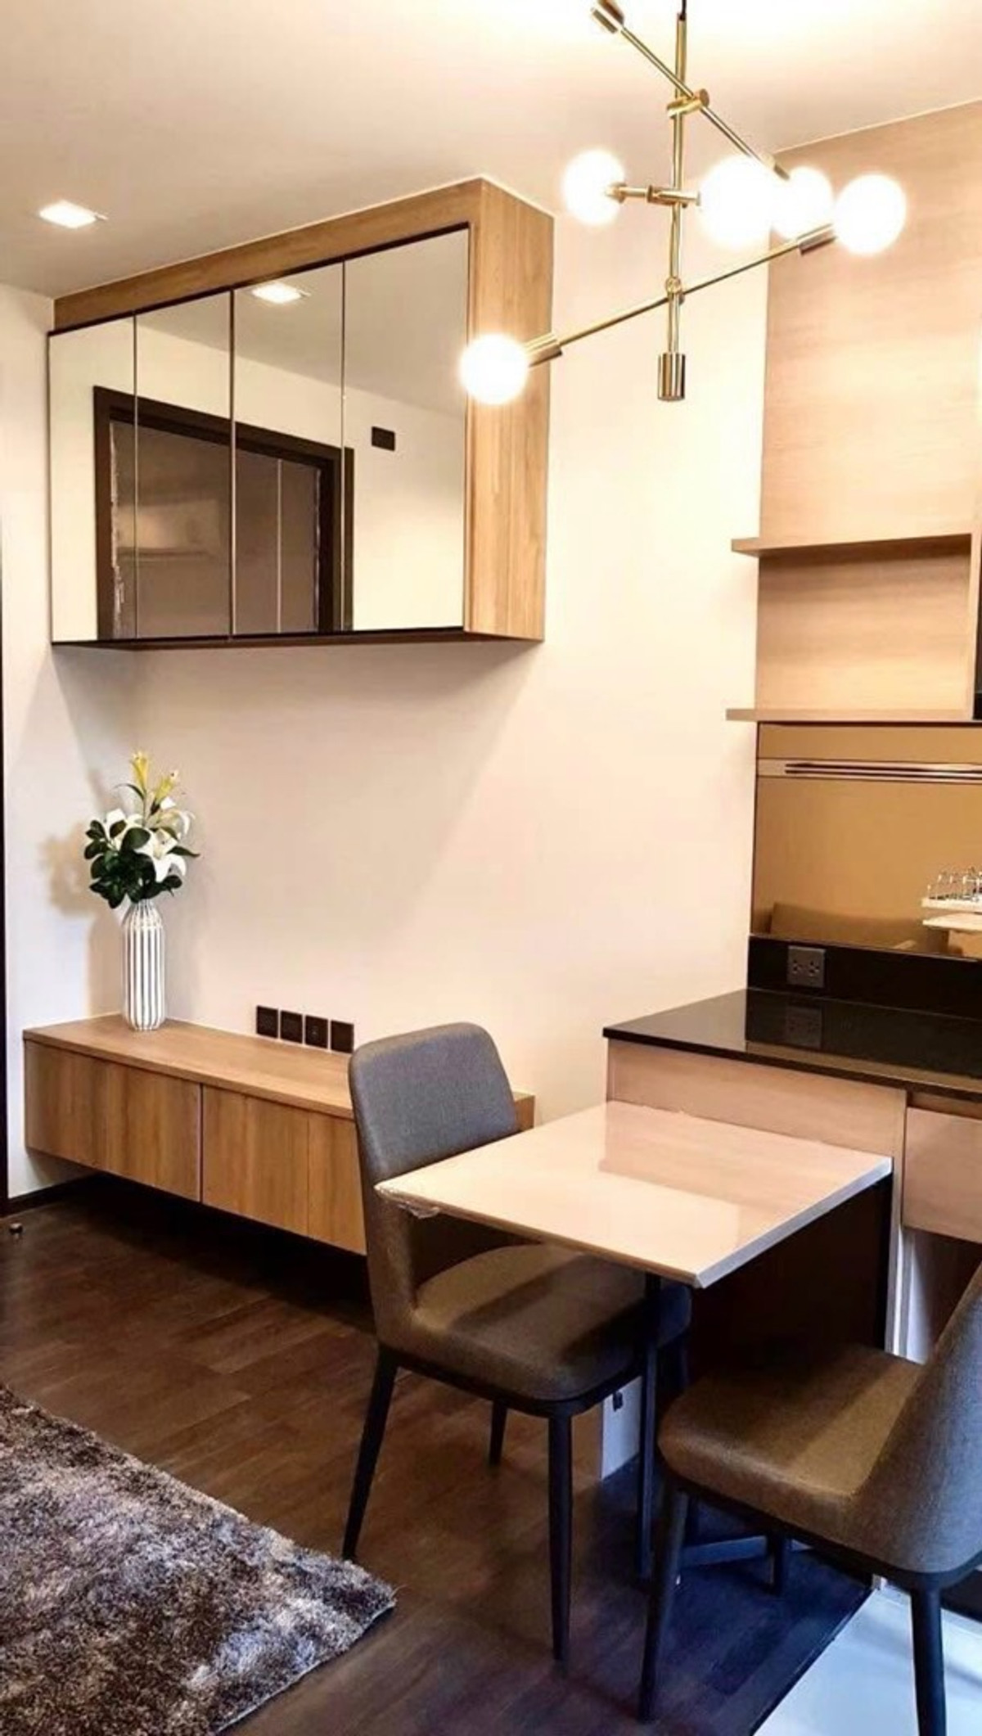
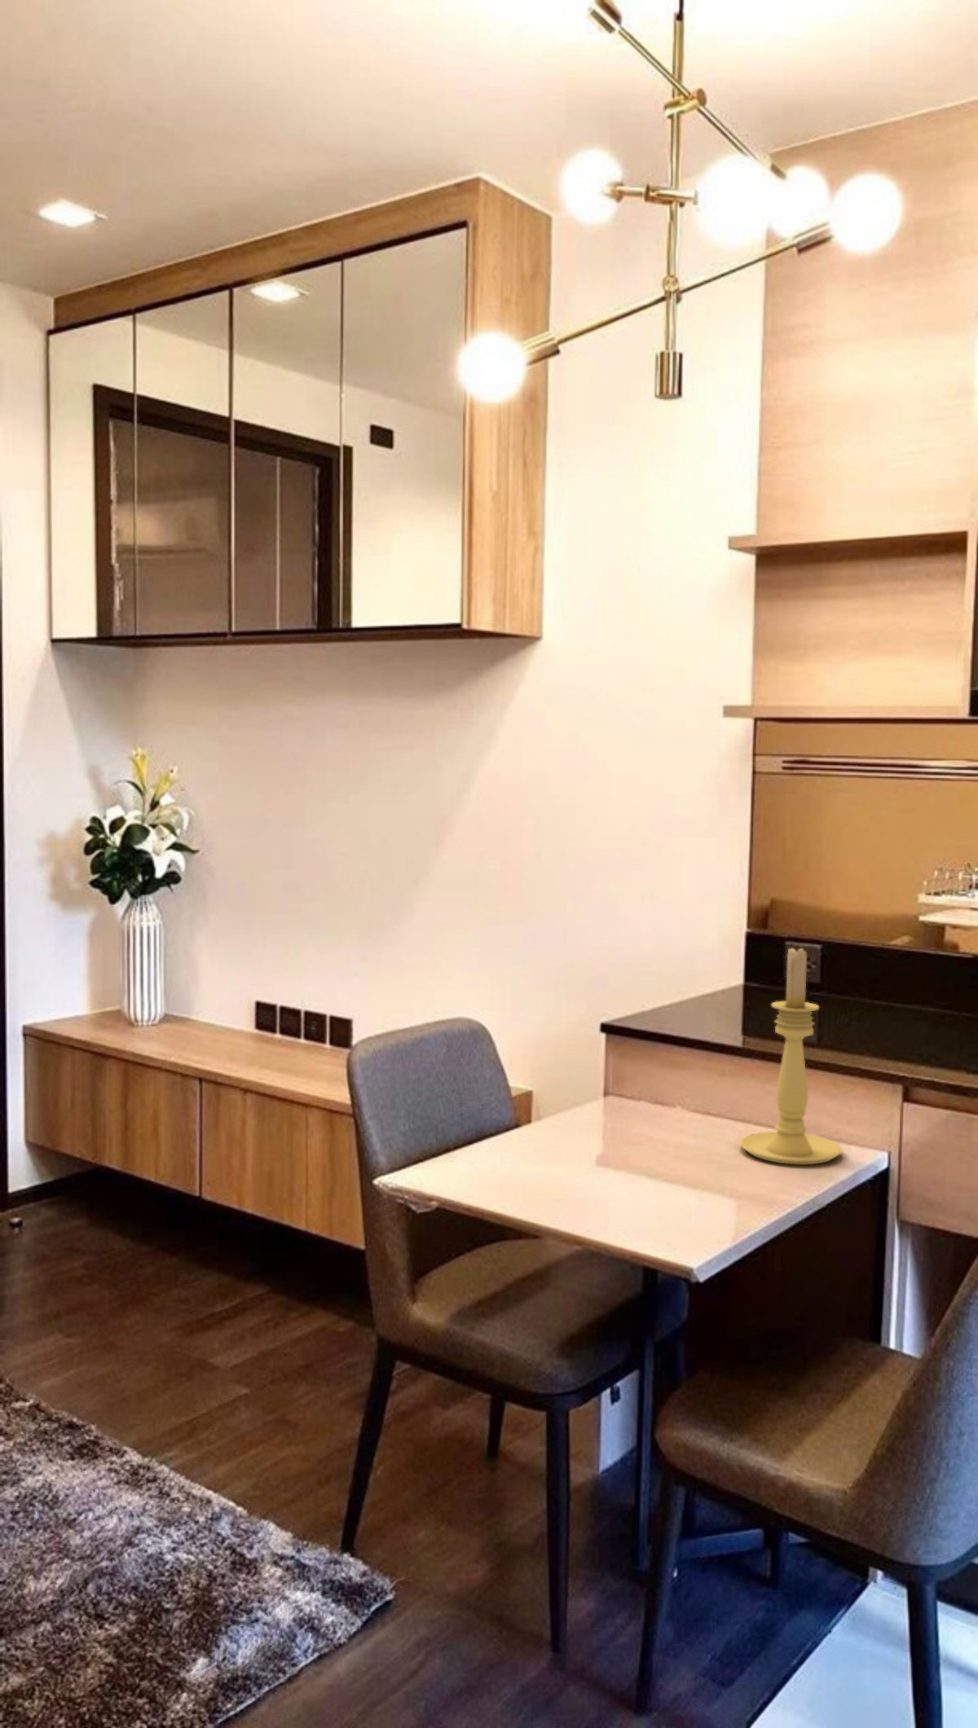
+ candle holder (793, 1049)
